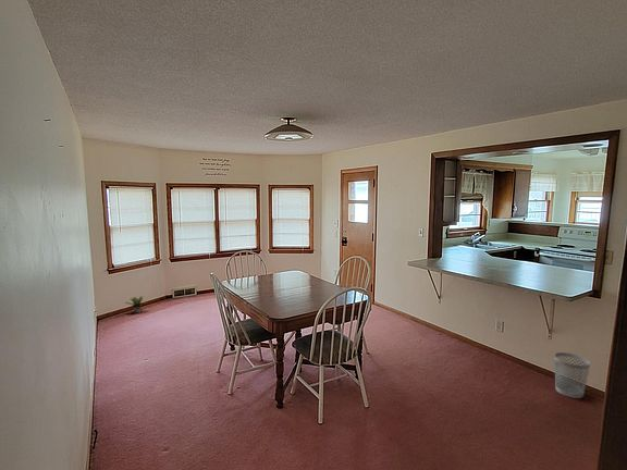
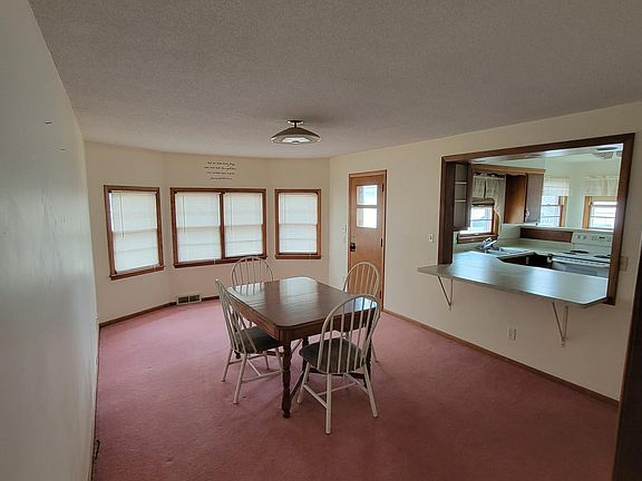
- wastebasket (570, 375)
- potted plant (136, 305)
